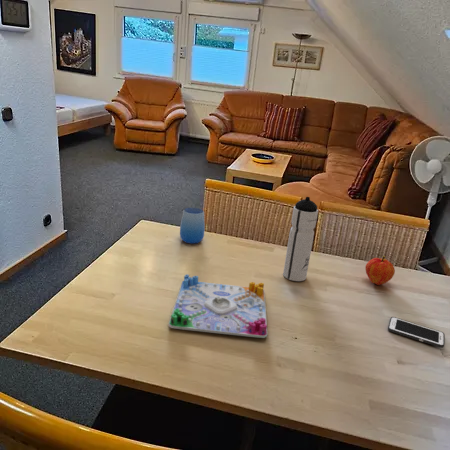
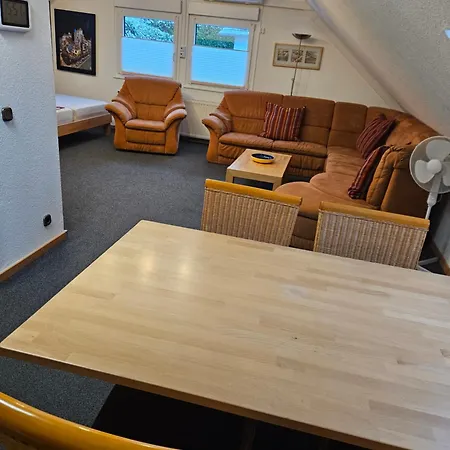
- water bottle (301, 237)
- board game (221, 302)
- cup (192, 225)
- fruit (379, 270)
- cell phone (416, 331)
